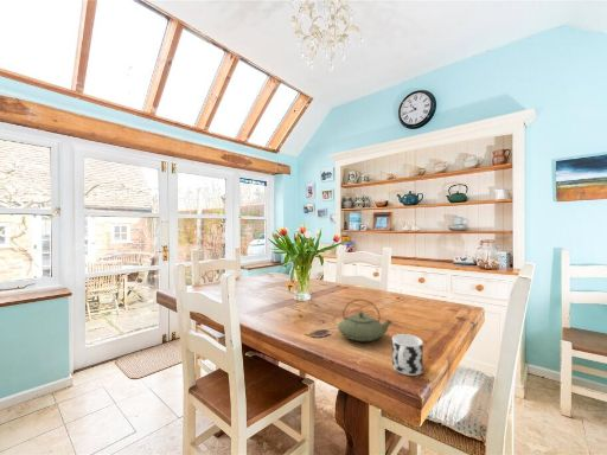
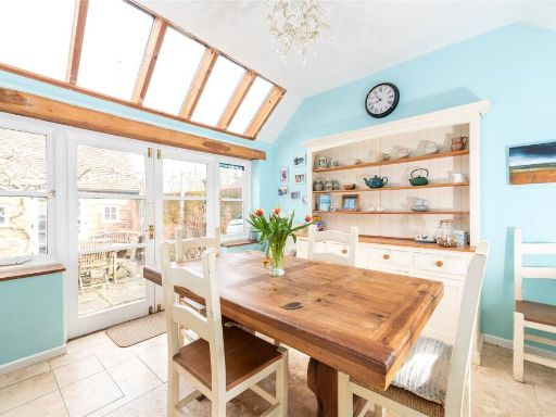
- teapot (364, 318)
- cup (405, 355)
